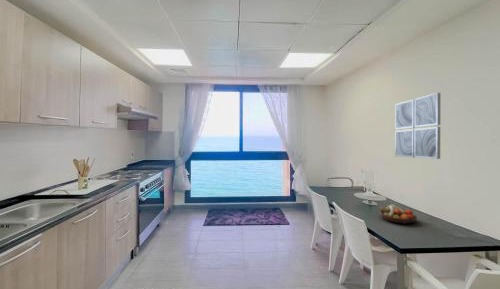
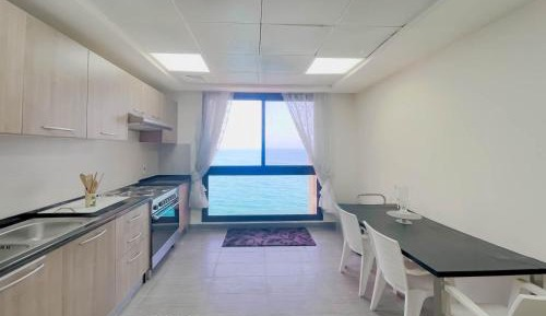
- wall art (415, 127)
- fruit bowl (397, 212)
